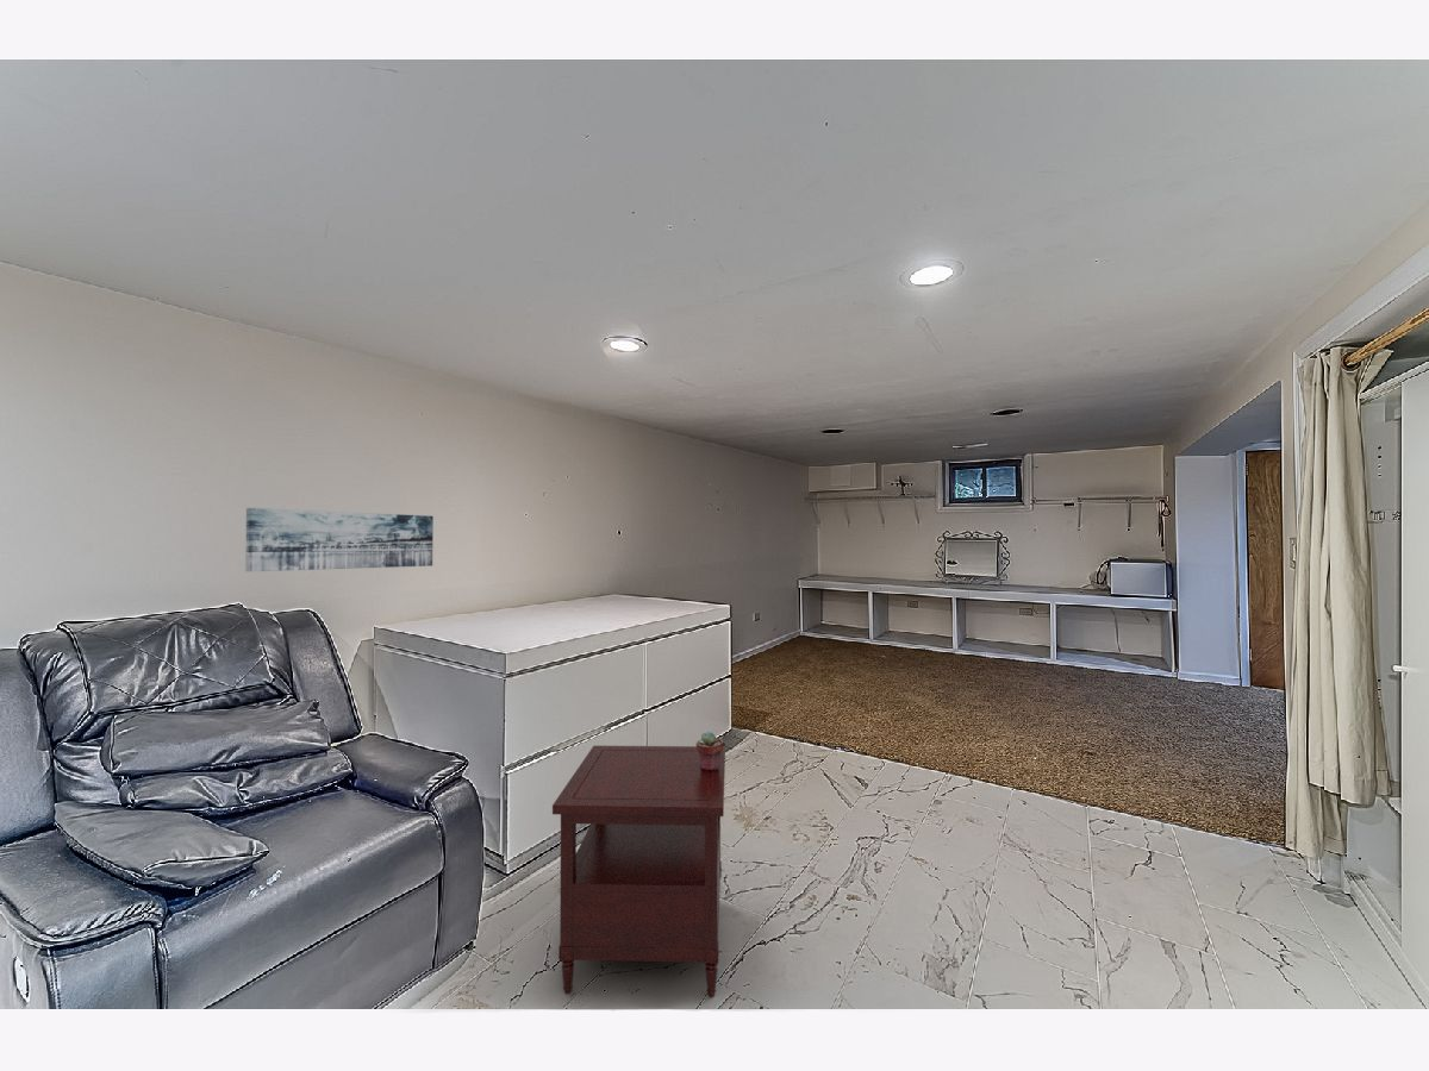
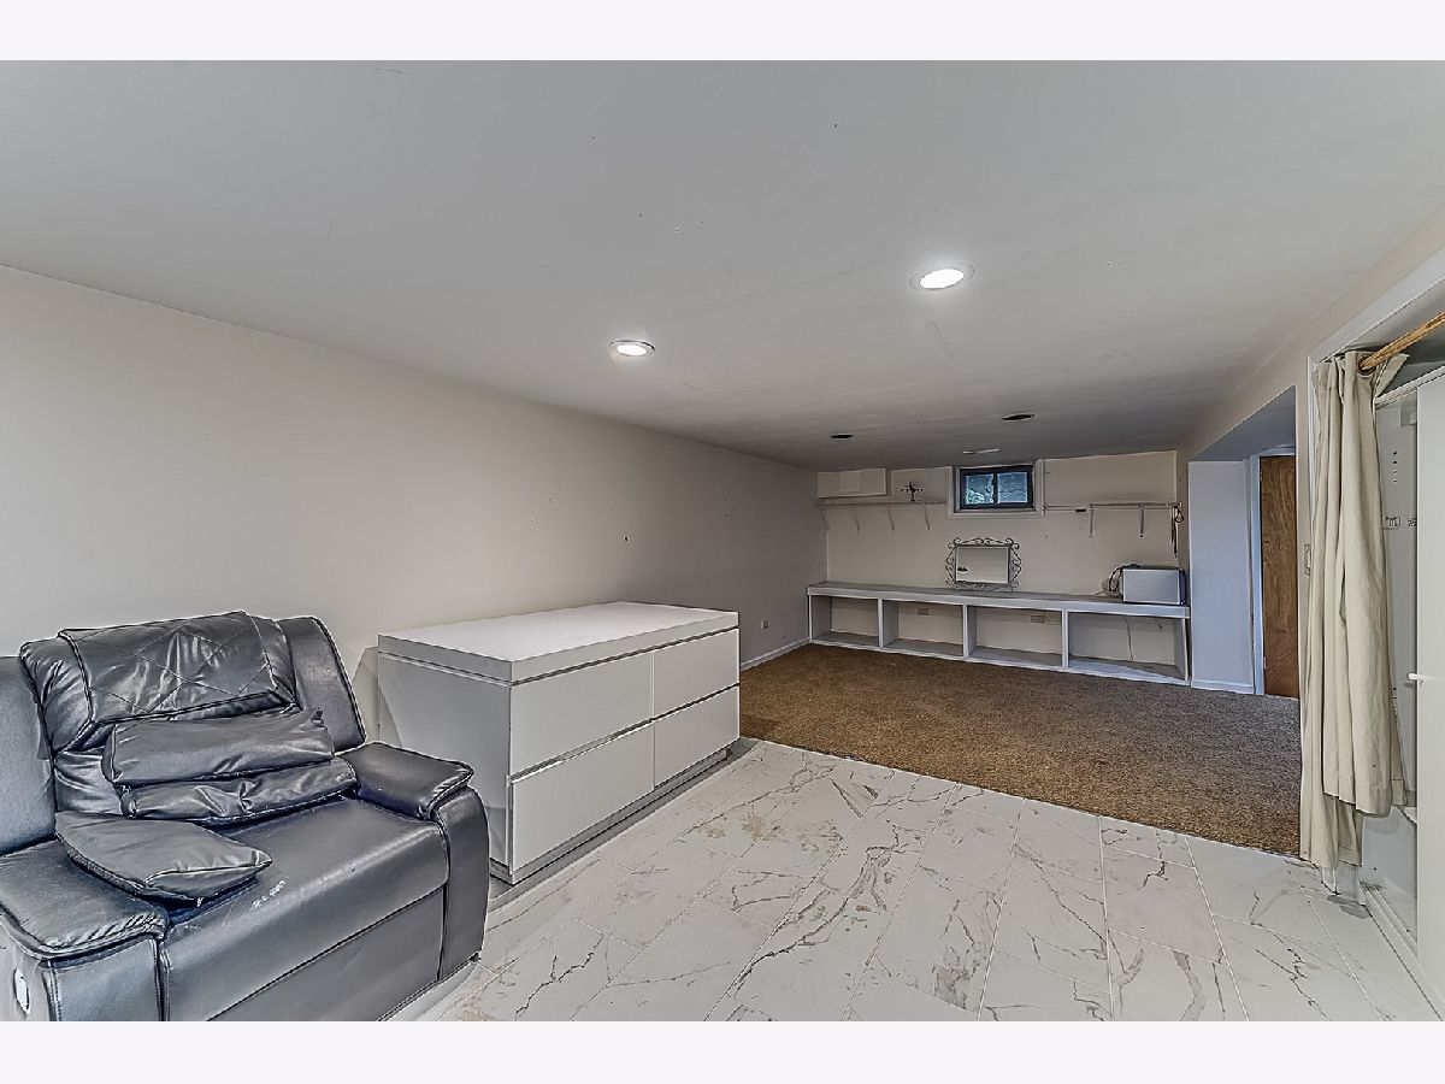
- potted succulent (709, 749)
- wall art (350, 540)
- side table (649, 857)
